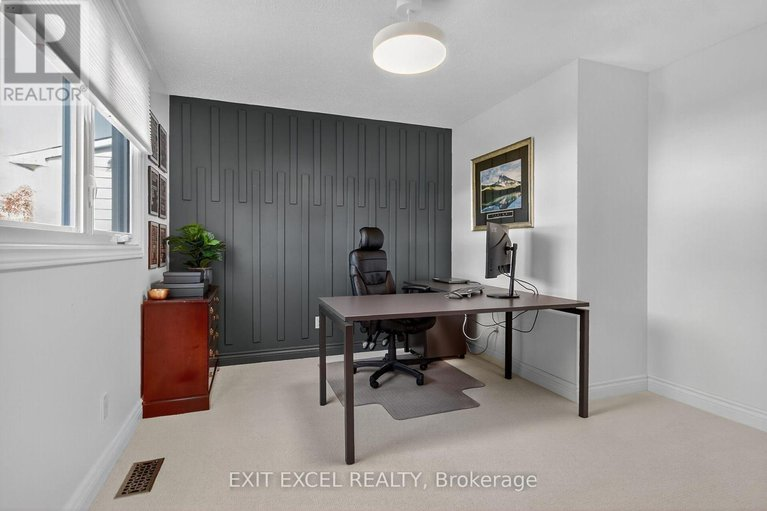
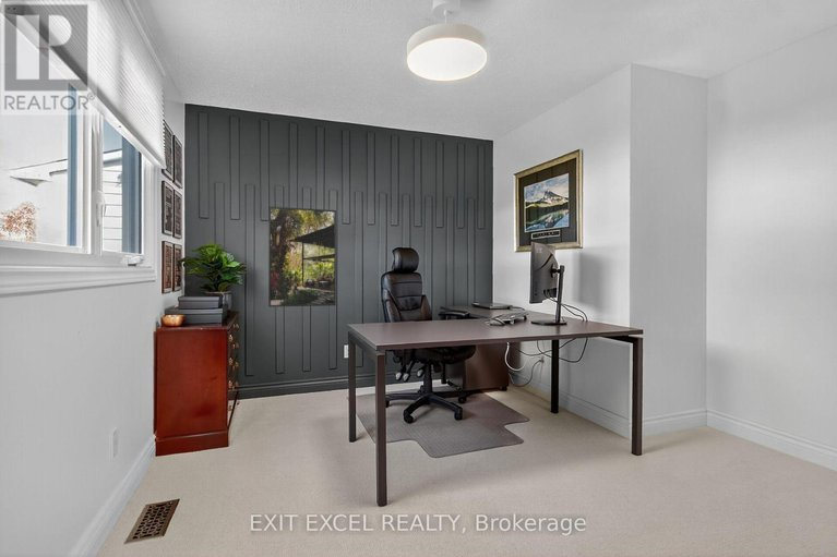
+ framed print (302, 257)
